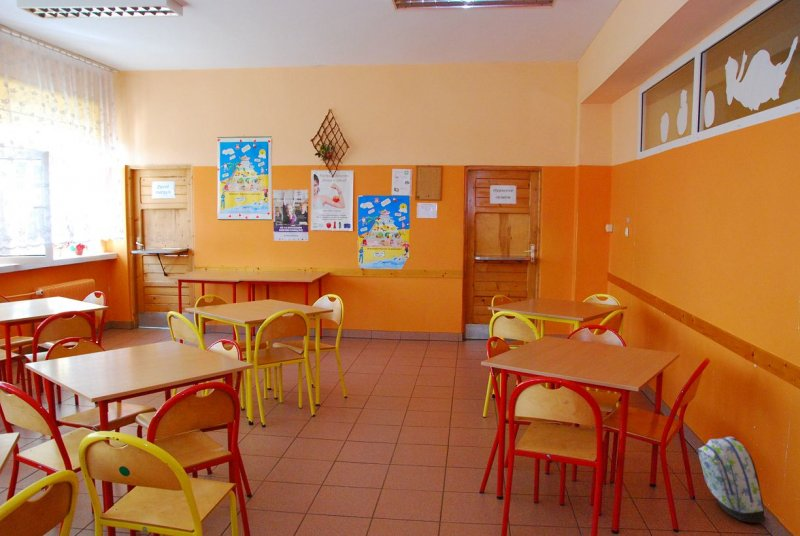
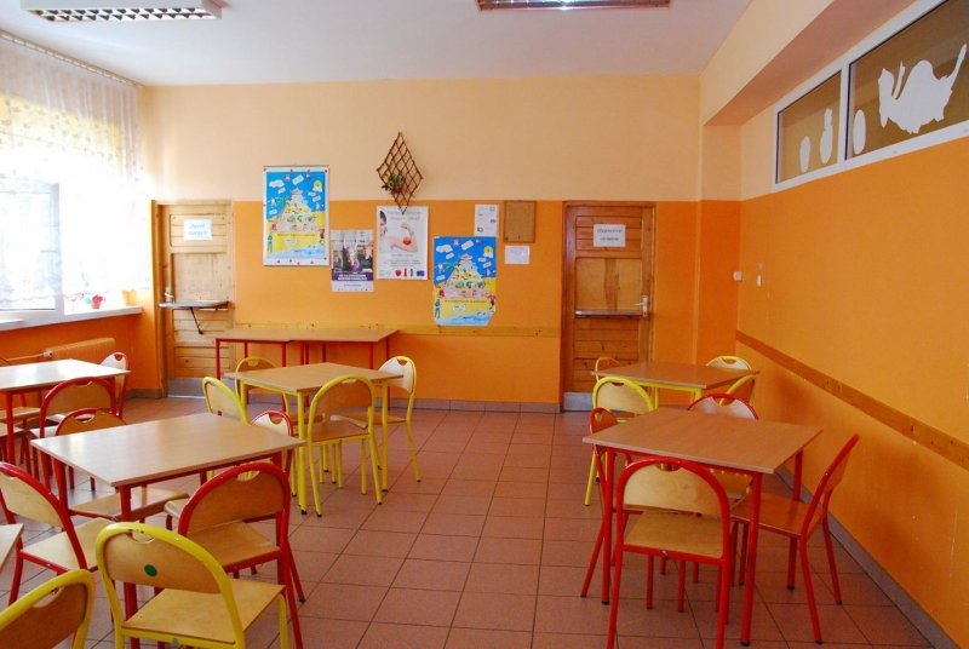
- backpack (730, 474)
